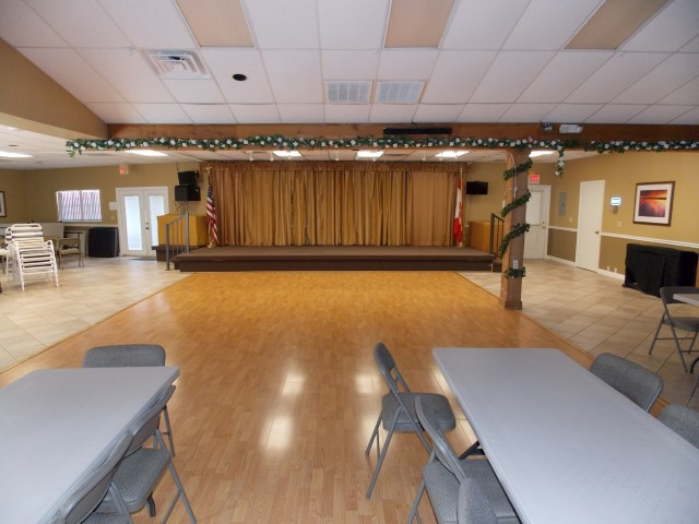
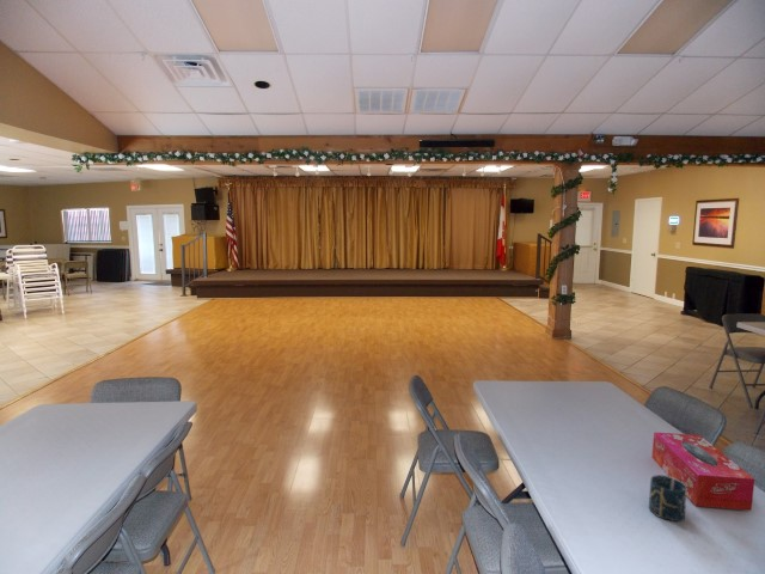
+ tissue box (697, 466)
+ cup (669, 500)
